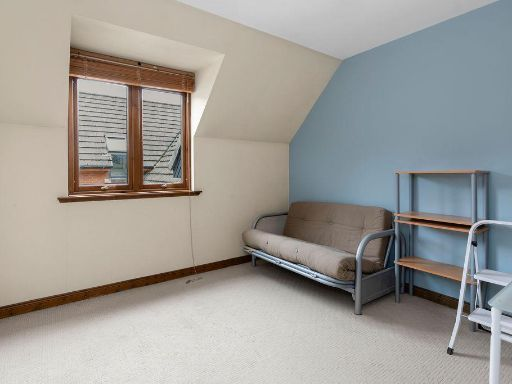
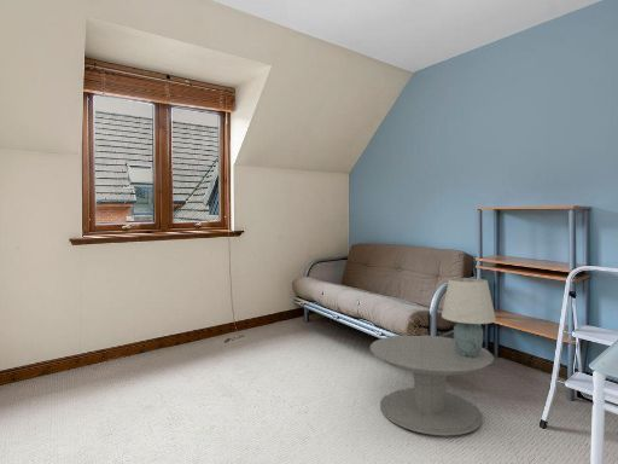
+ table lamp (467, 317)
+ side table (428, 379)
